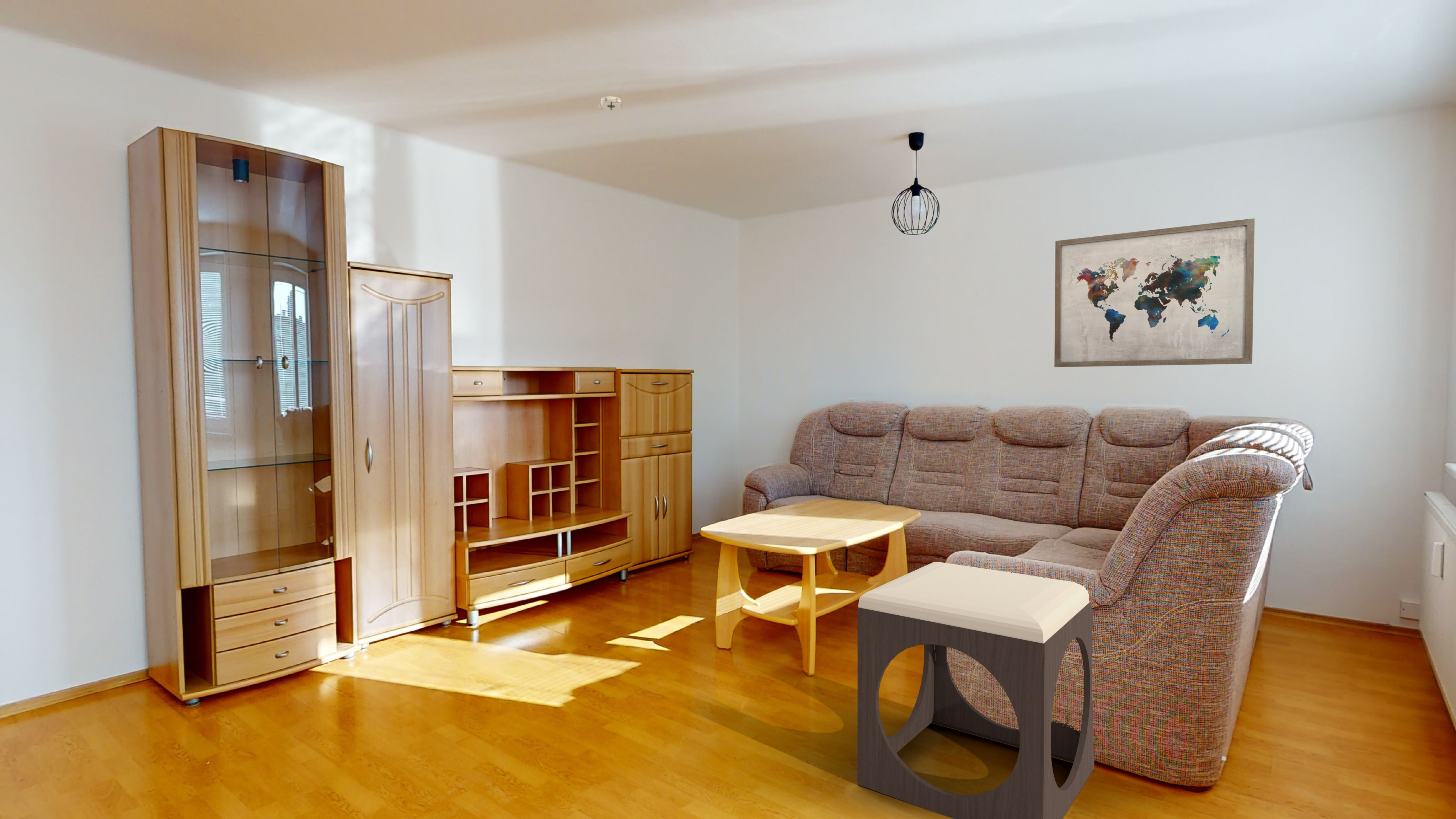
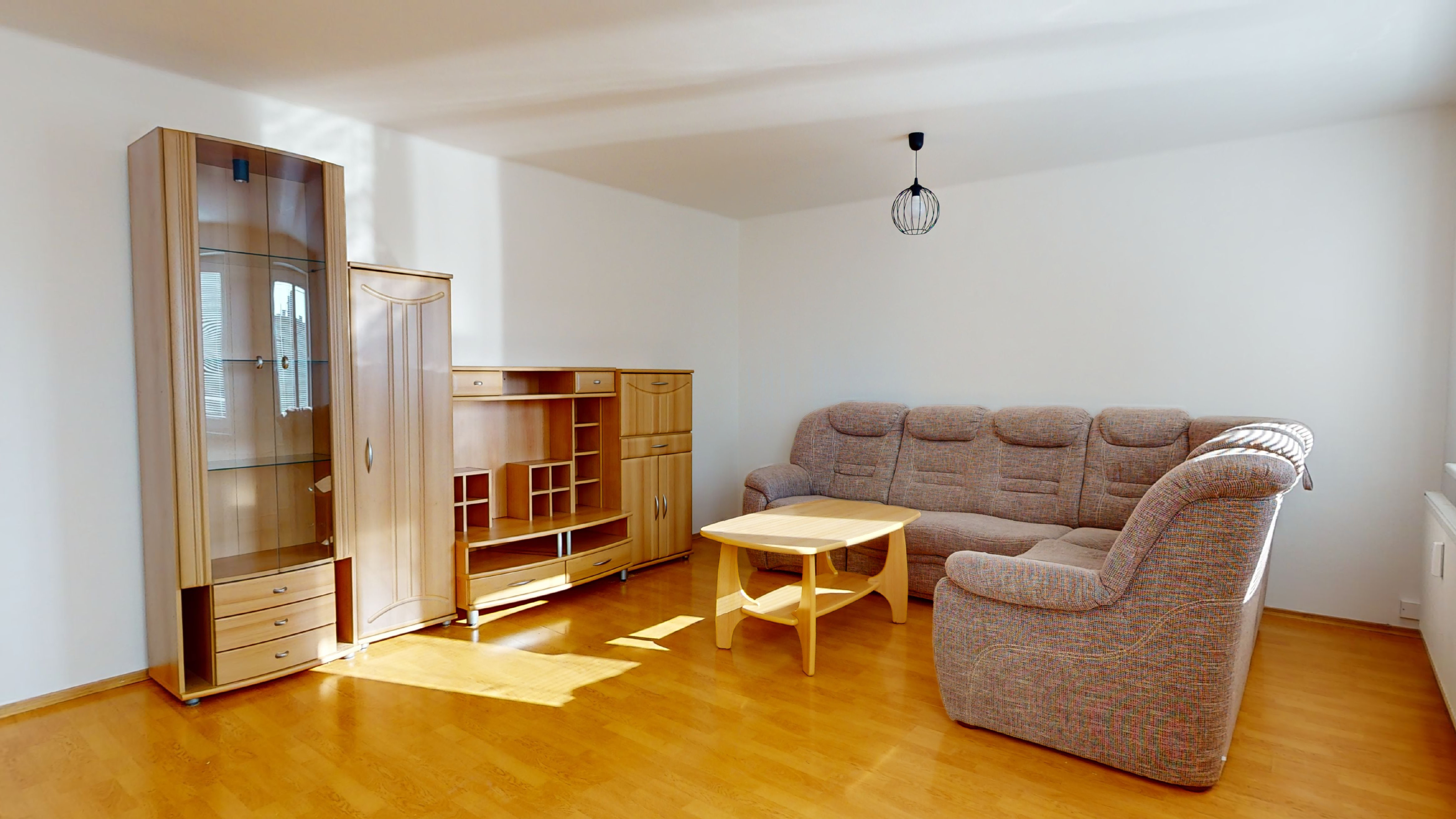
- wall art (1147, 298)
- footstool (988, 670)
- smoke detector (610, 103)
